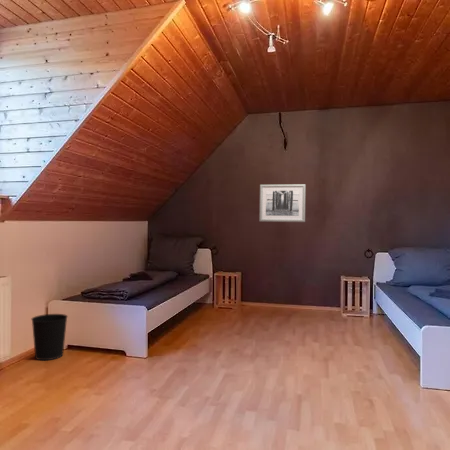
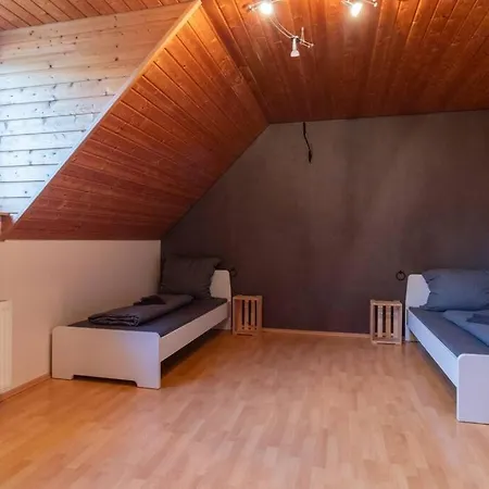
- wastebasket (49, 336)
- wall art (282, 203)
